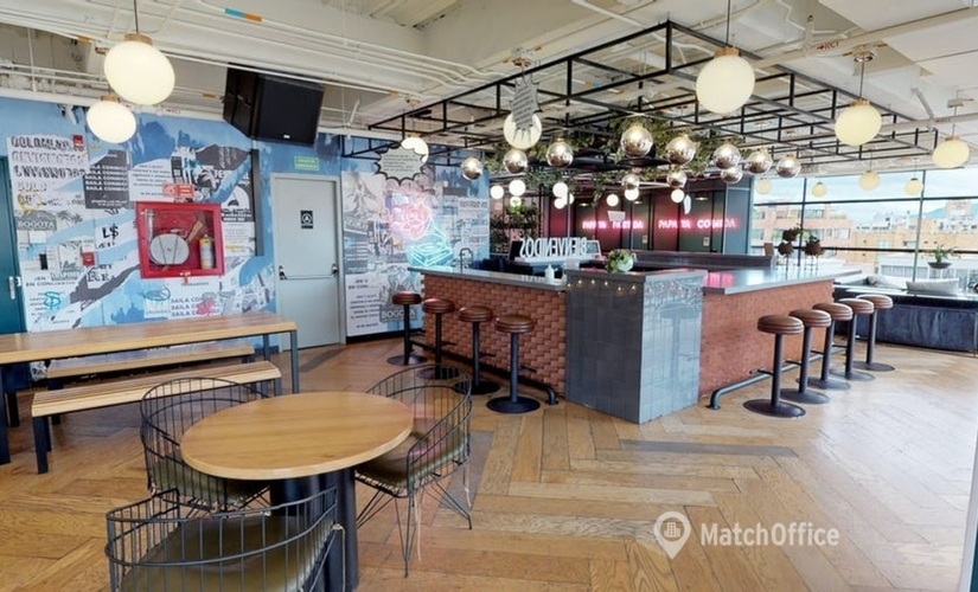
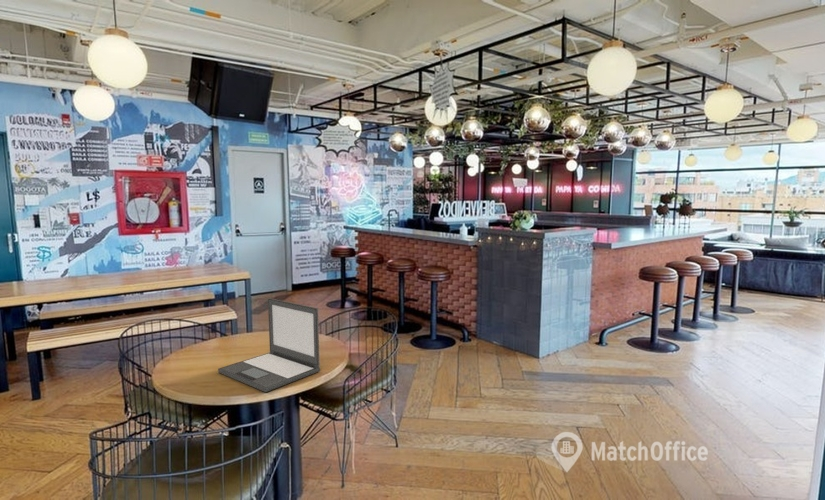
+ laptop (269, 340)
